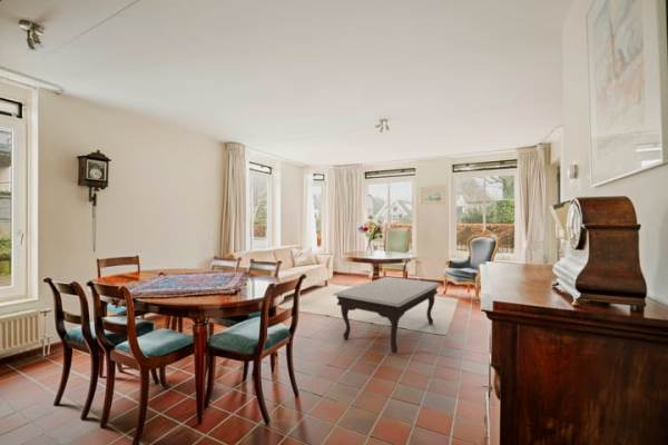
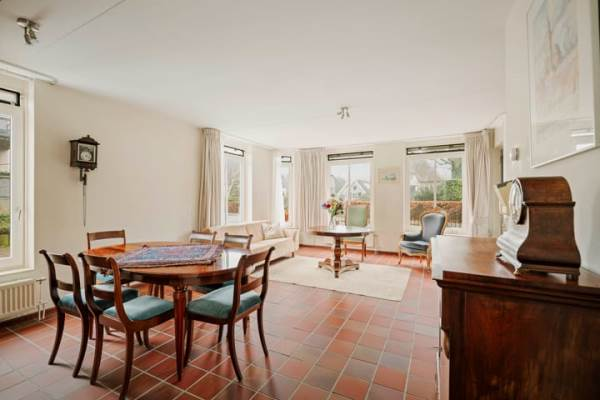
- coffee table (391, 308)
